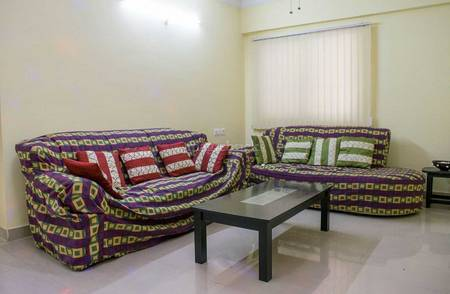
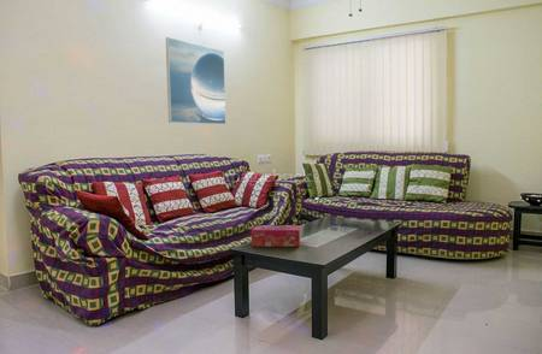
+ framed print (198, 84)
+ tissue box (276, 235)
